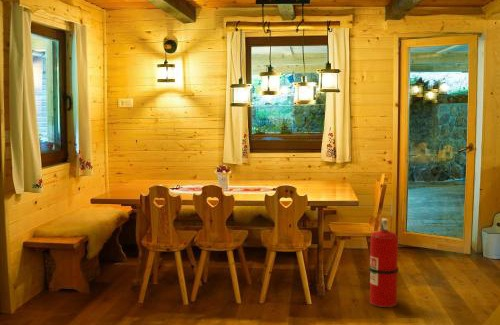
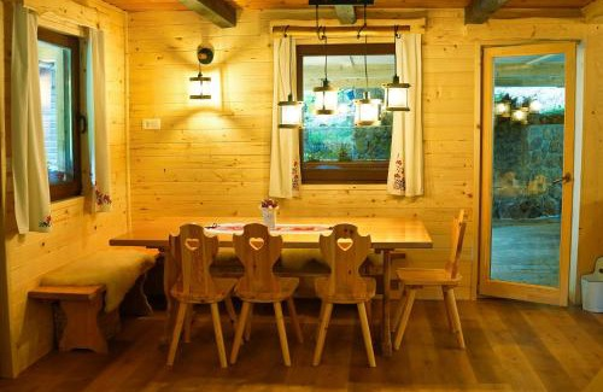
- fire extinguisher (383, 259)
